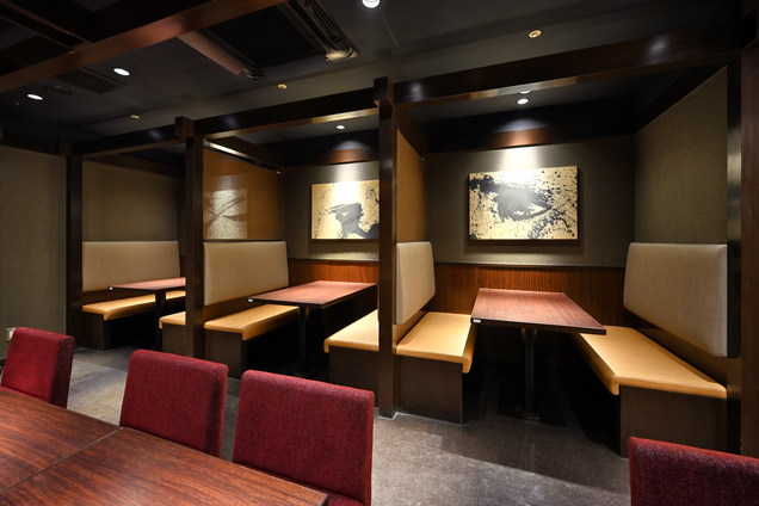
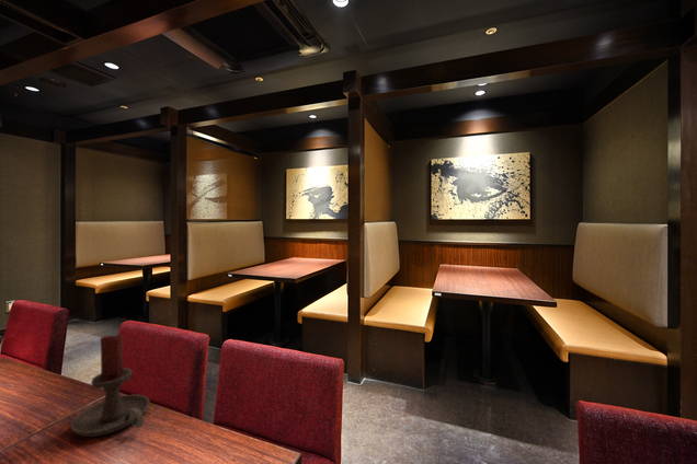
+ candle holder (117, 378)
